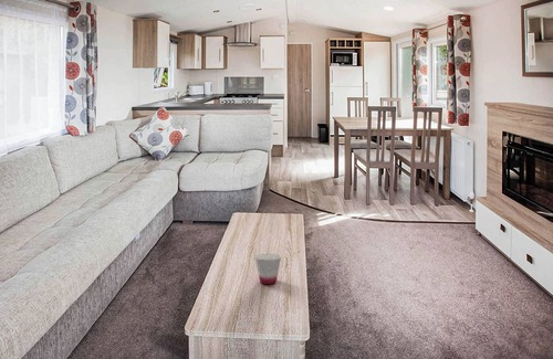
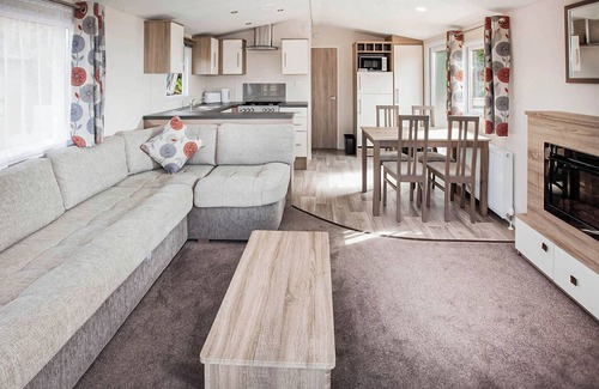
- cup (268, 268)
